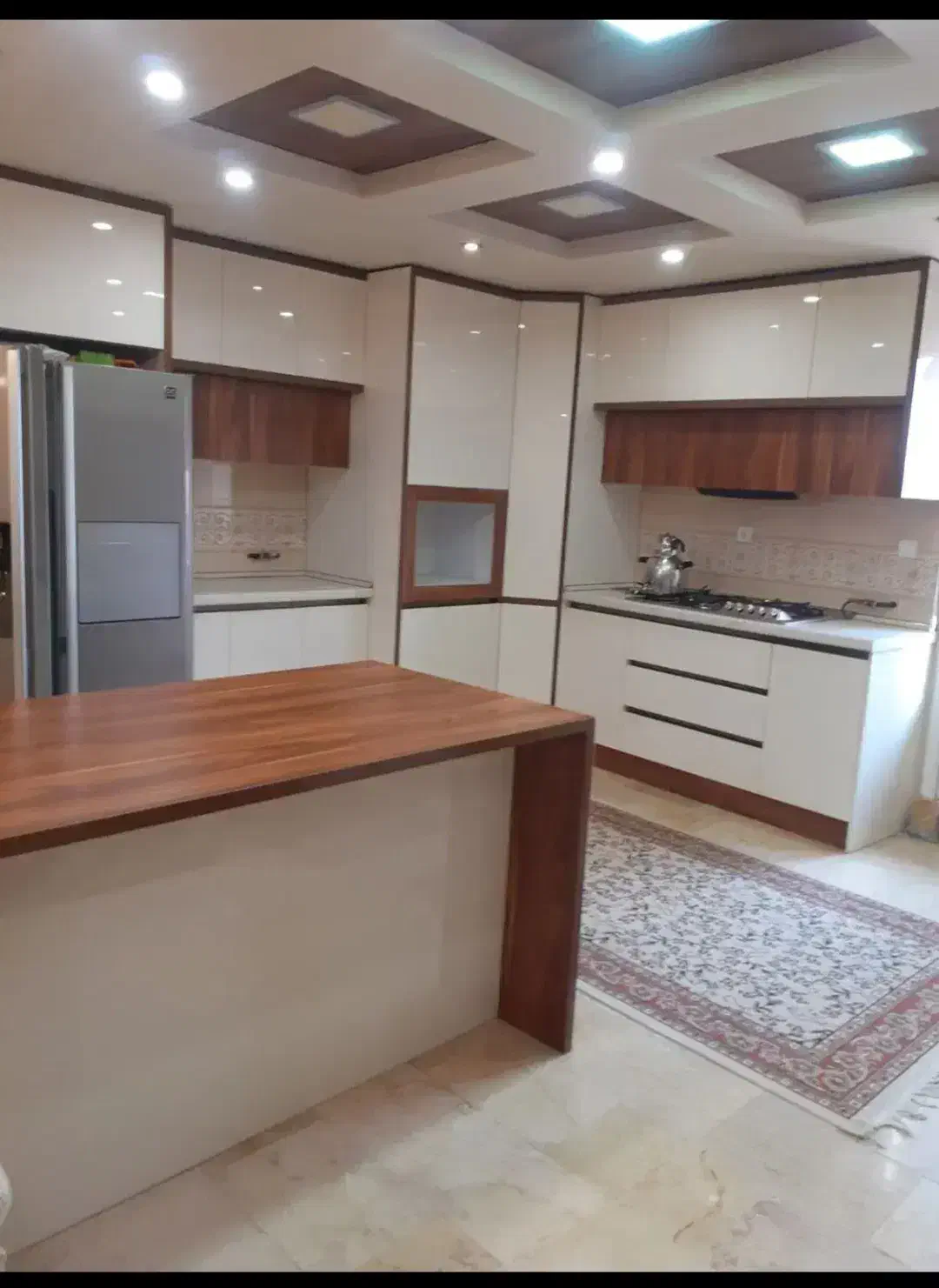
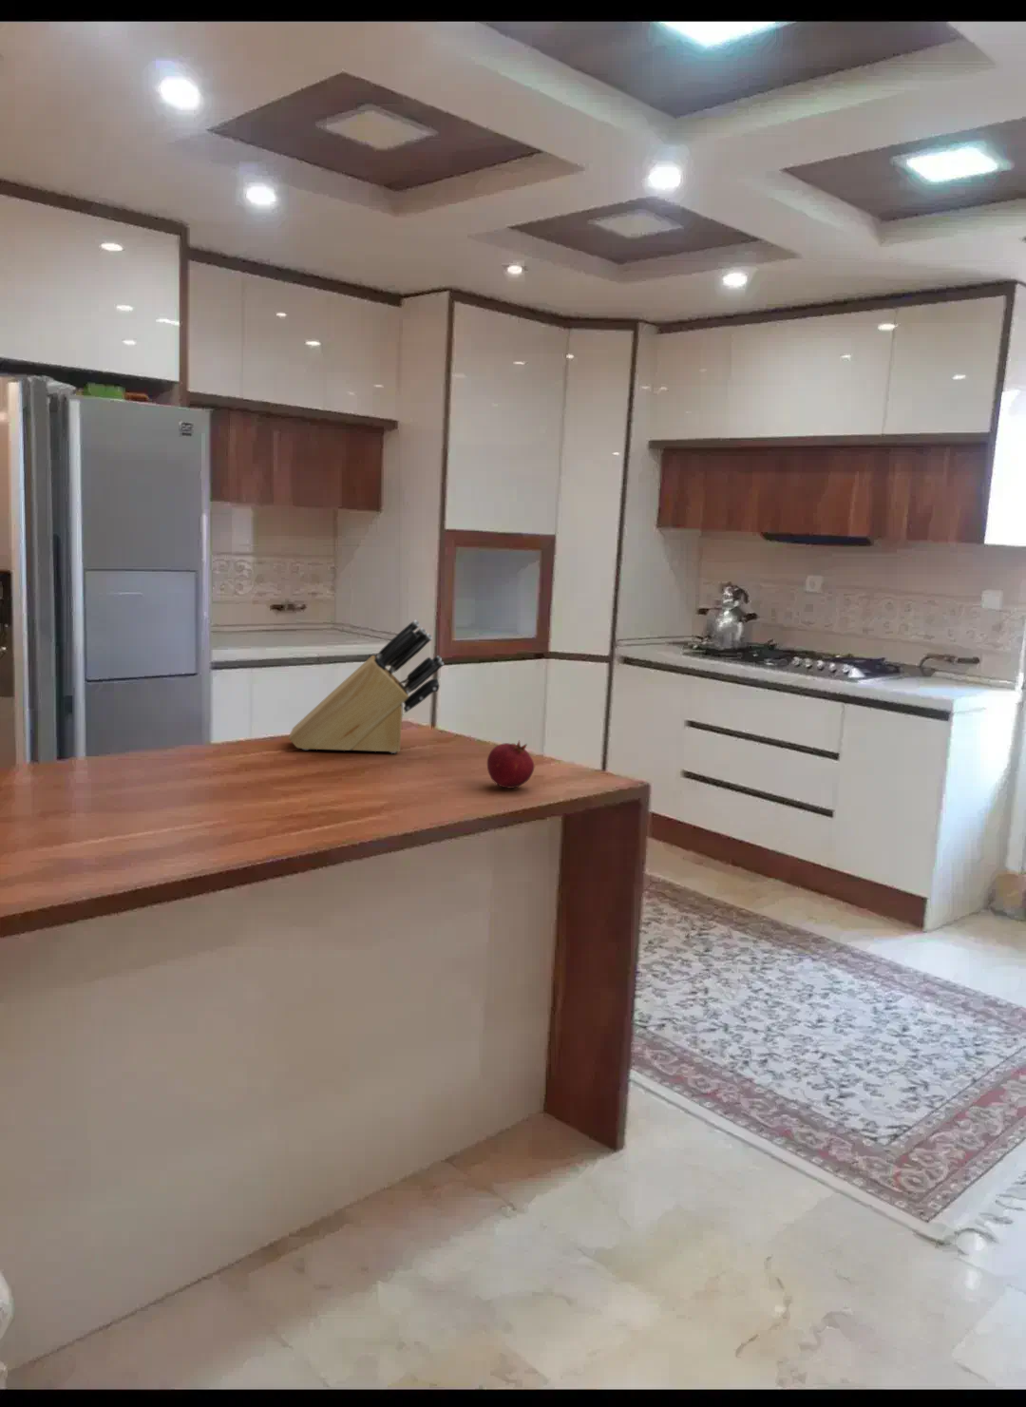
+ knife block (367, 684)
+ fruit (509, 764)
